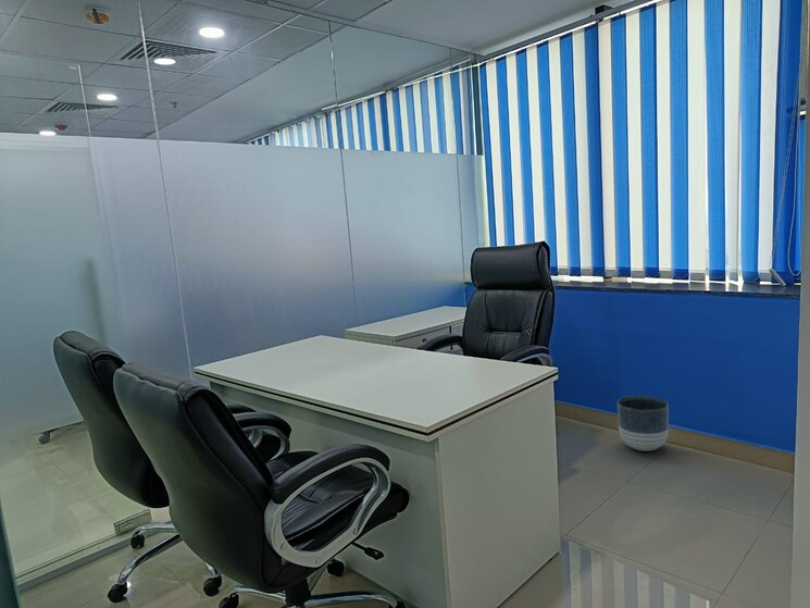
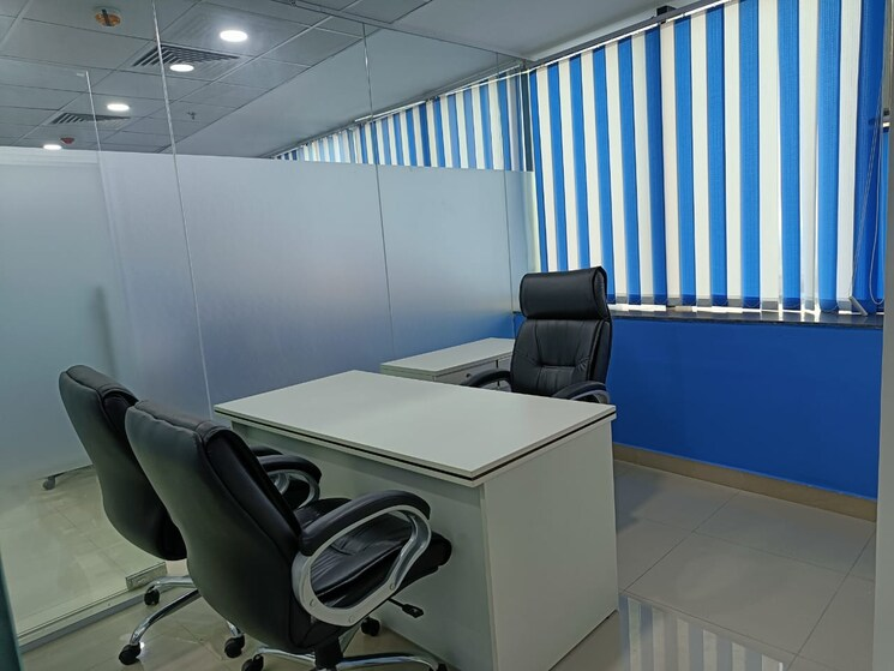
- planter (643, 425)
